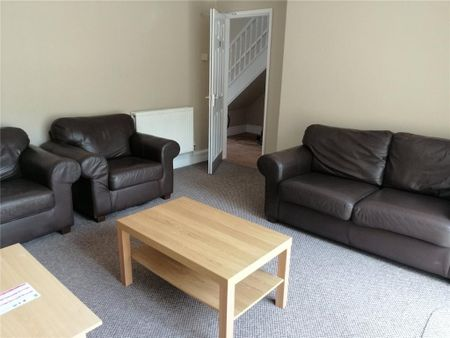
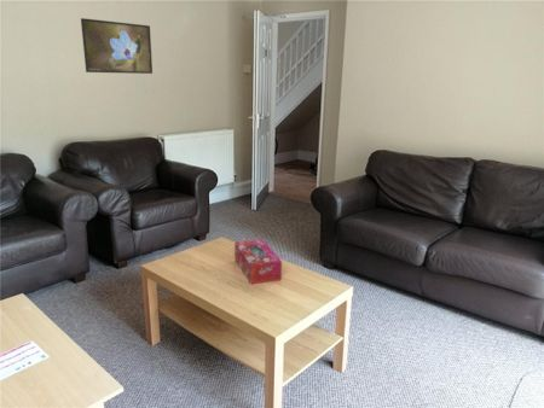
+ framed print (118, 47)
+ tissue box (256, 260)
